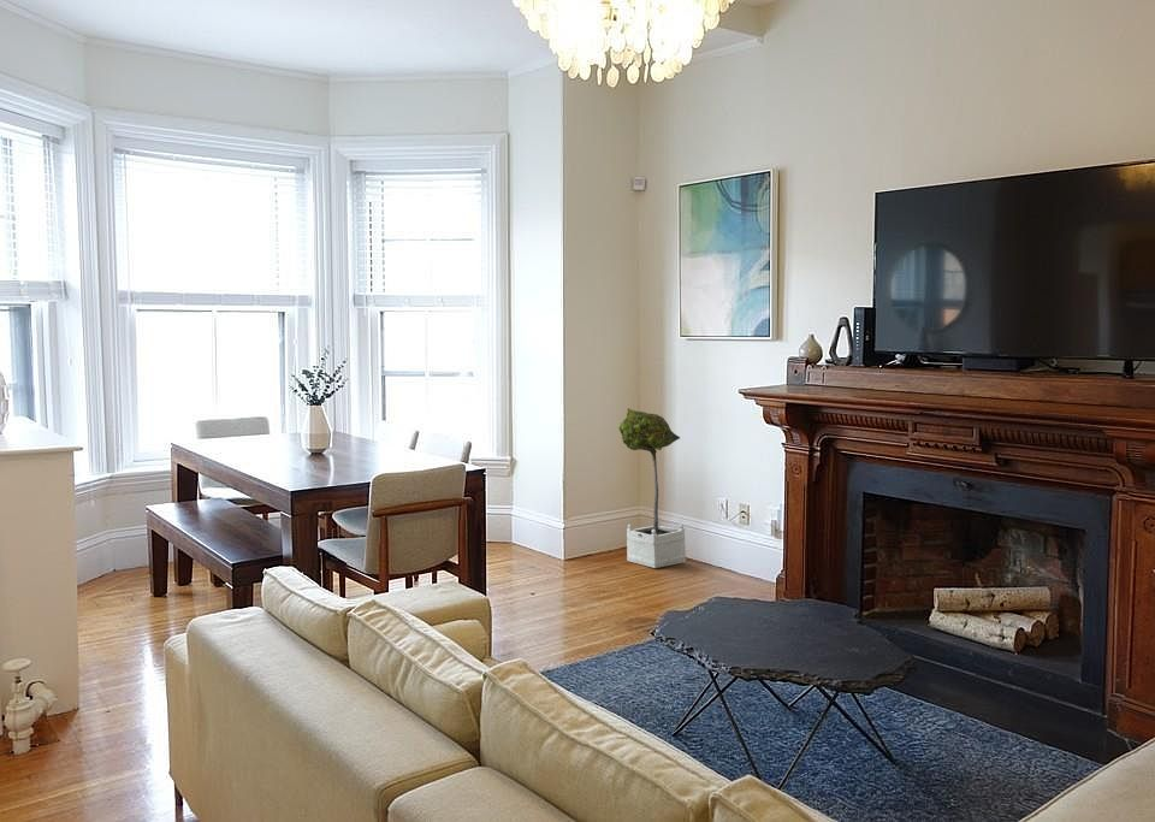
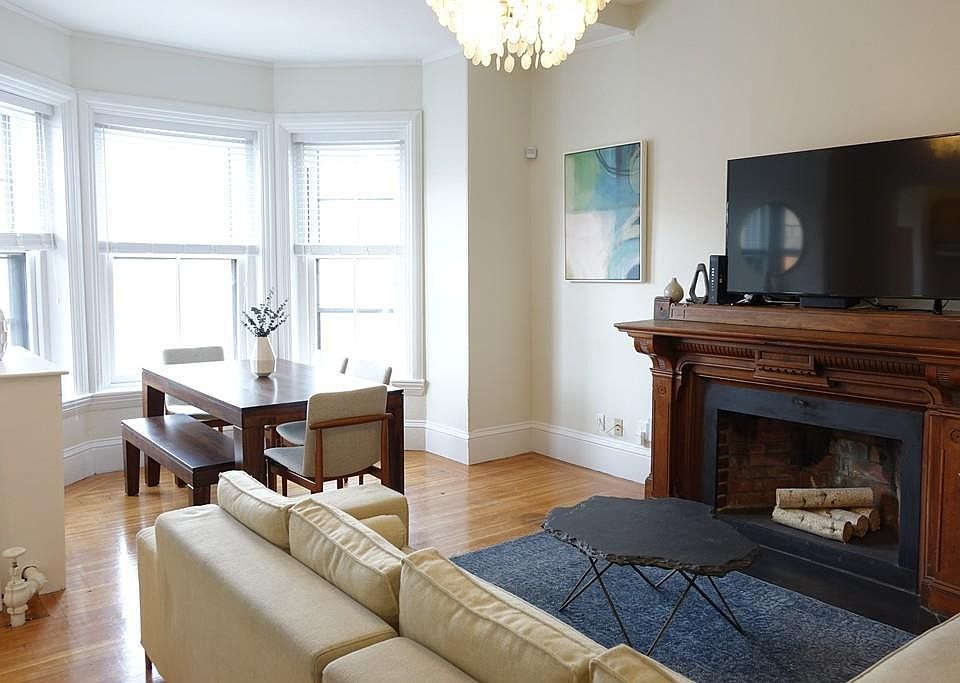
- potted tree (654, 484)
